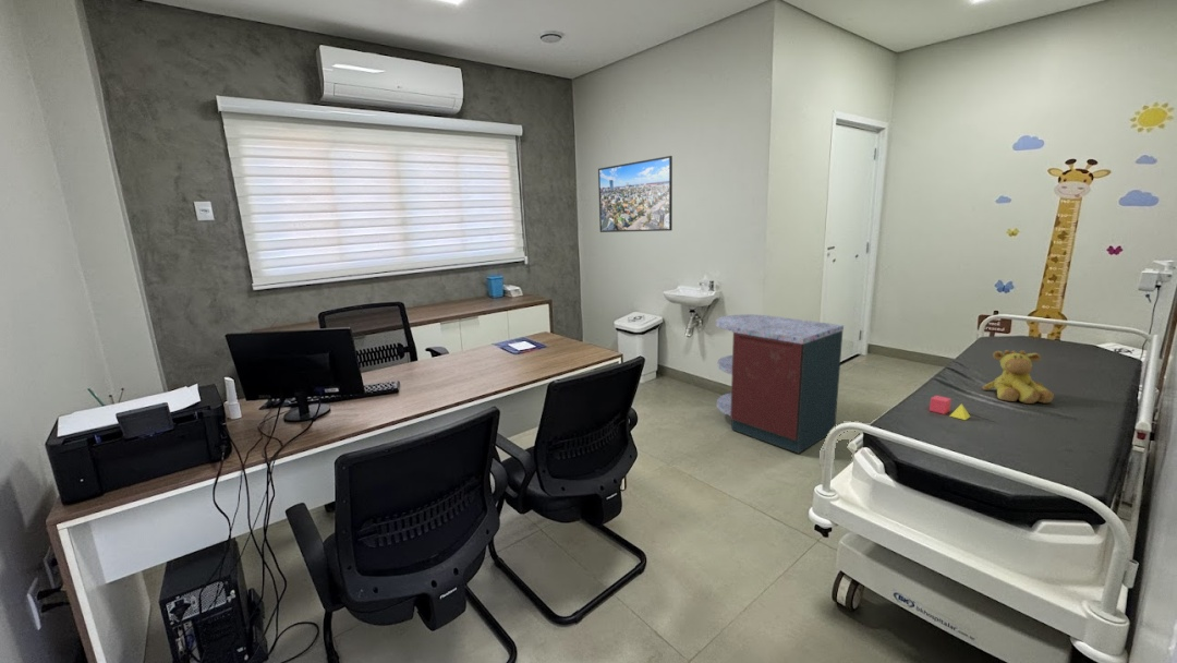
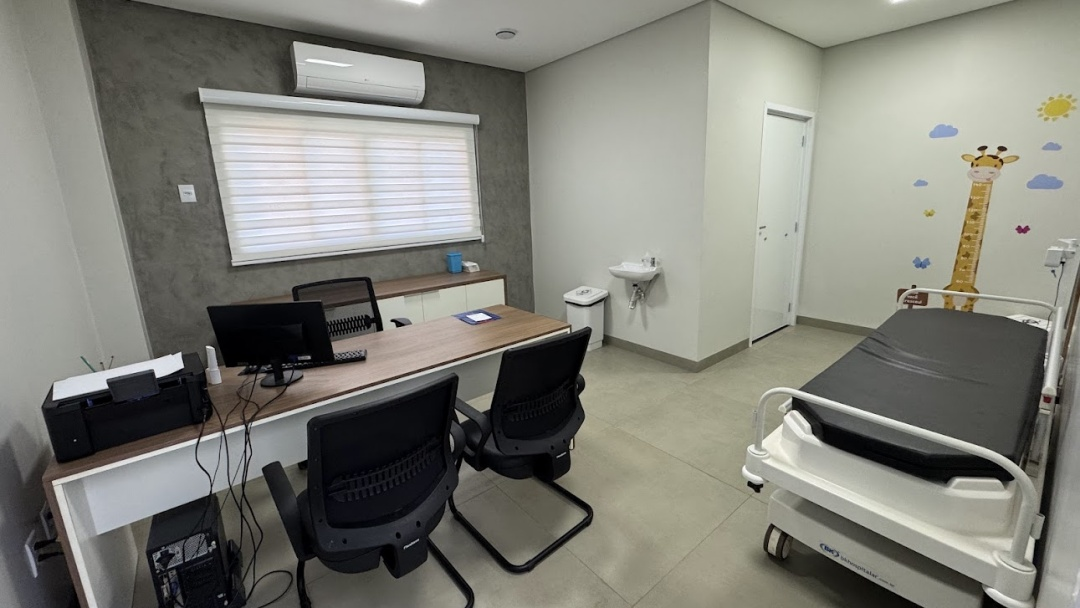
- giraffe plush (1019, 374)
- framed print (632, 197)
- toy blocks (949, 407)
- storage cabinet (766, 375)
